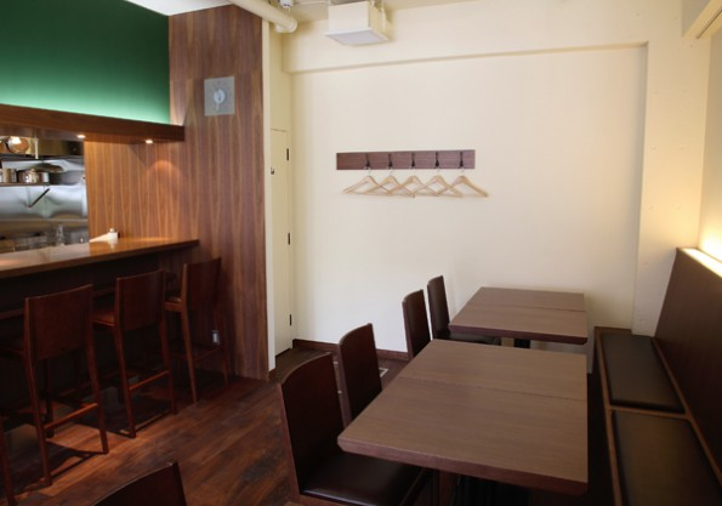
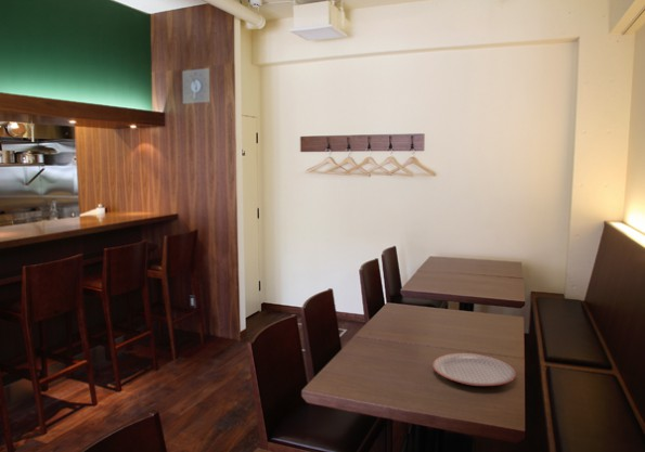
+ plate (473, 371)
